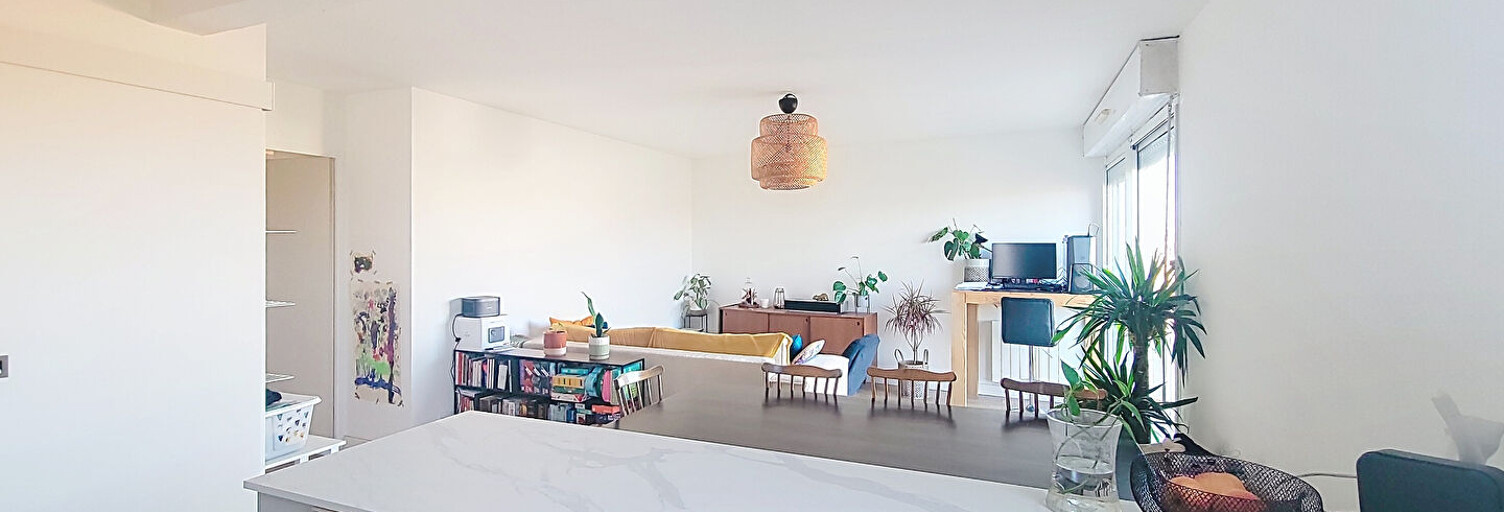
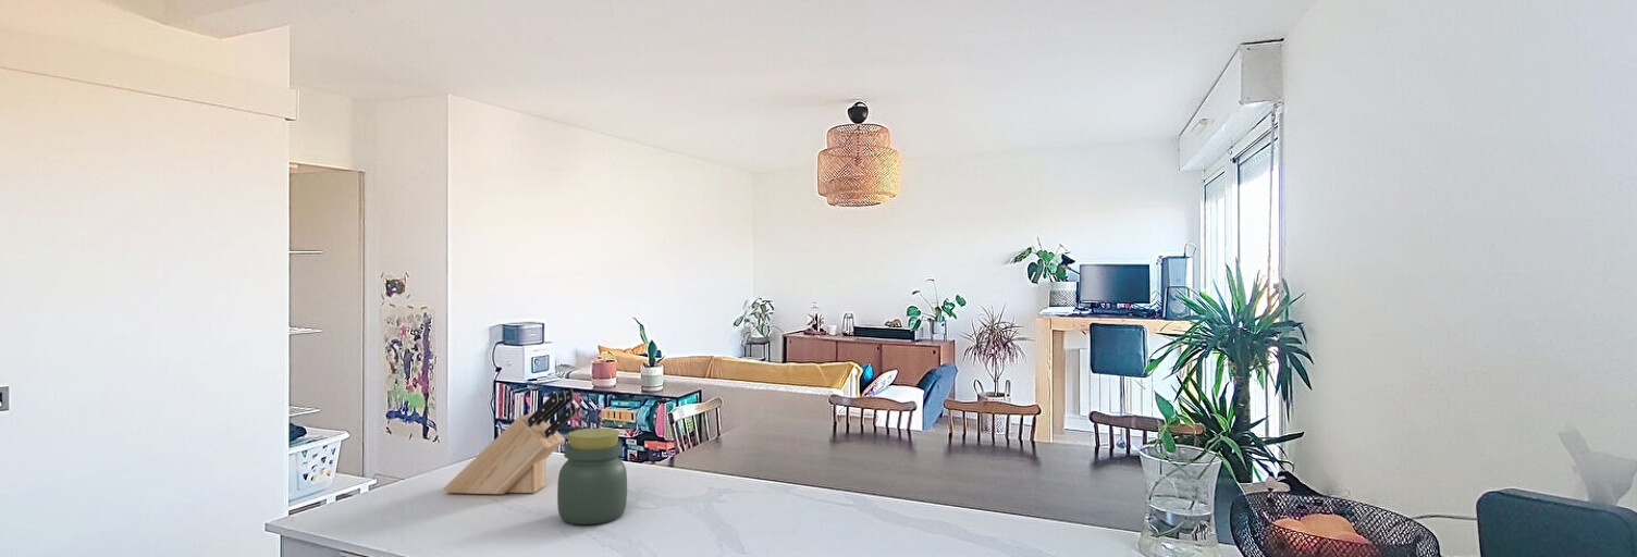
+ jar (592, 473)
+ knife block (514, 438)
